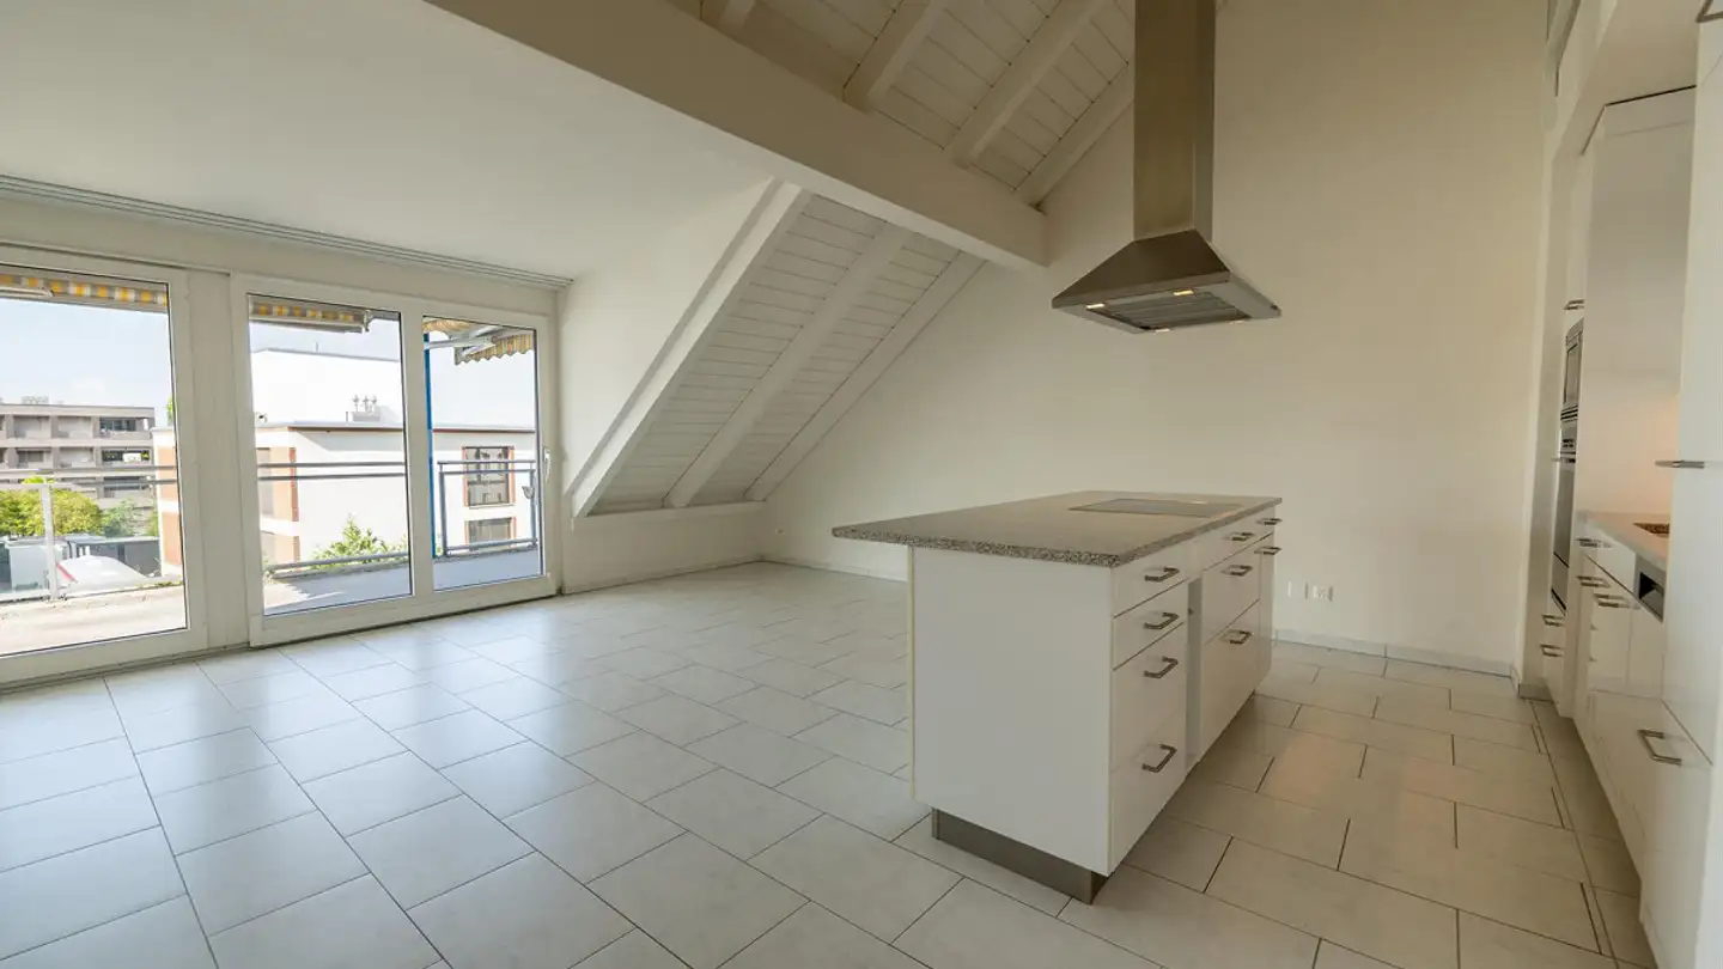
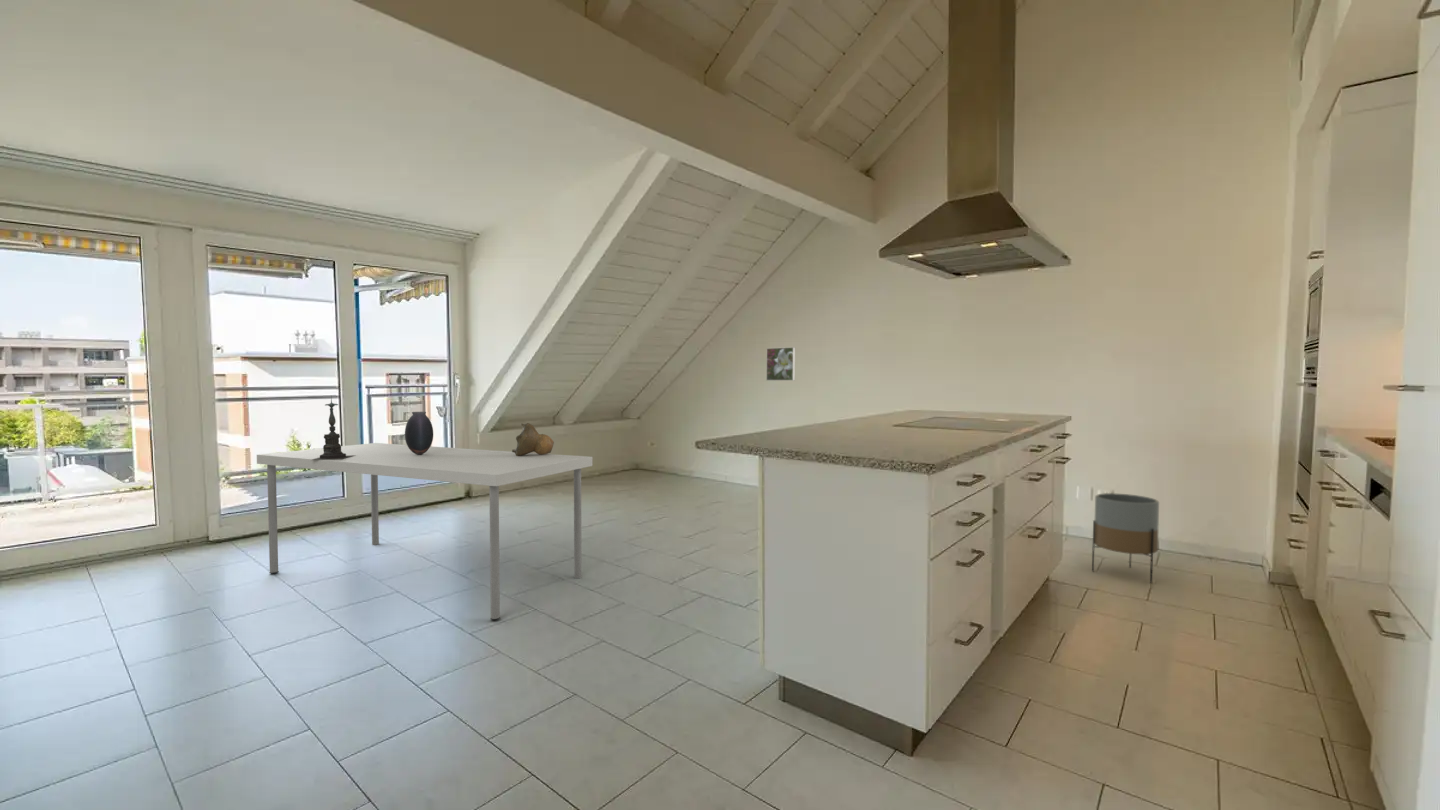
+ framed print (780, 364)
+ vase (419, 433)
+ decorative bowl (533, 438)
+ candle holder (332, 426)
+ dining table (424, 479)
+ planter (1124, 535)
